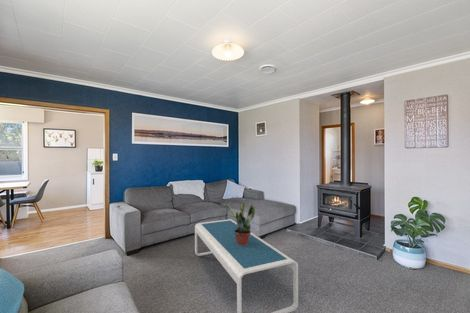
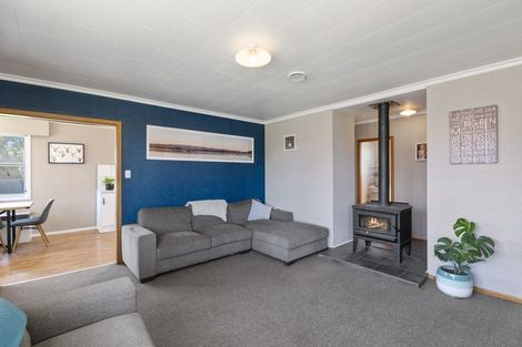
- coffee table (235, 257)
- potted plant (239, 220)
